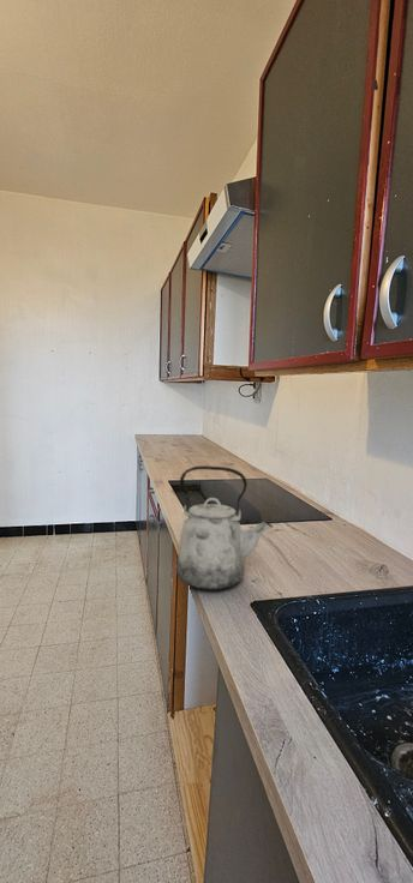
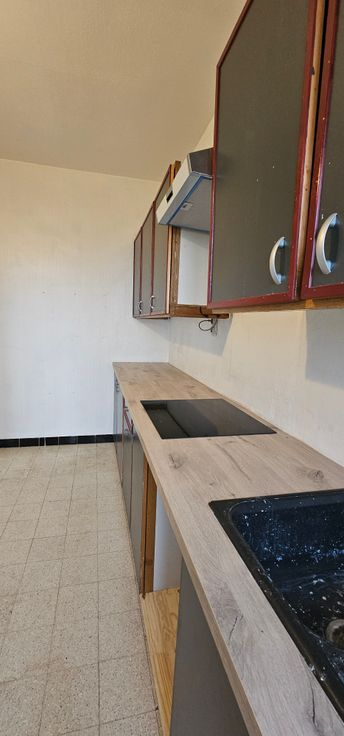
- kettle (225, 524)
